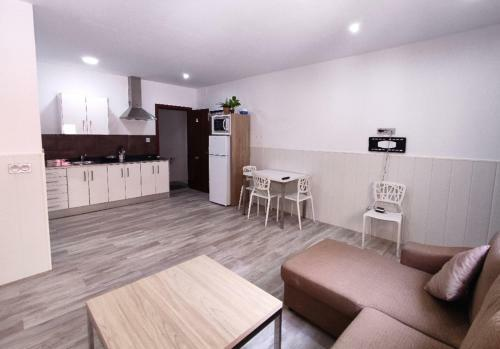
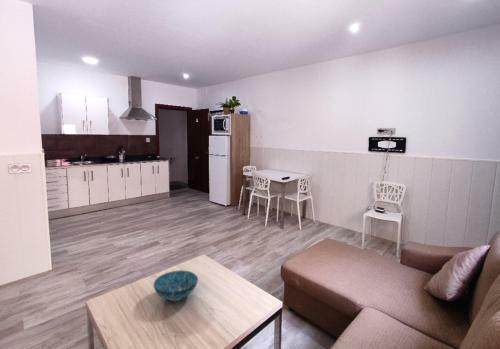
+ decorative bowl (176, 288)
